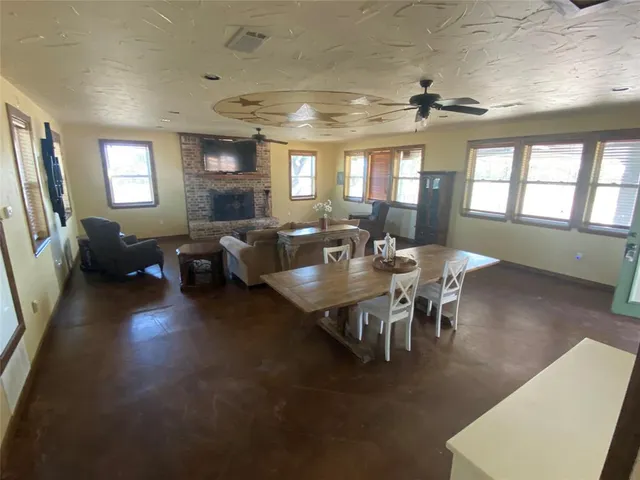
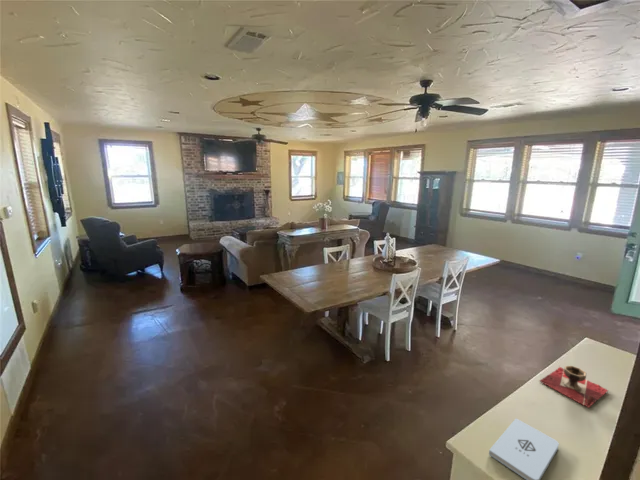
+ notepad (524, 448)
+ decorative bowl (575, 378)
